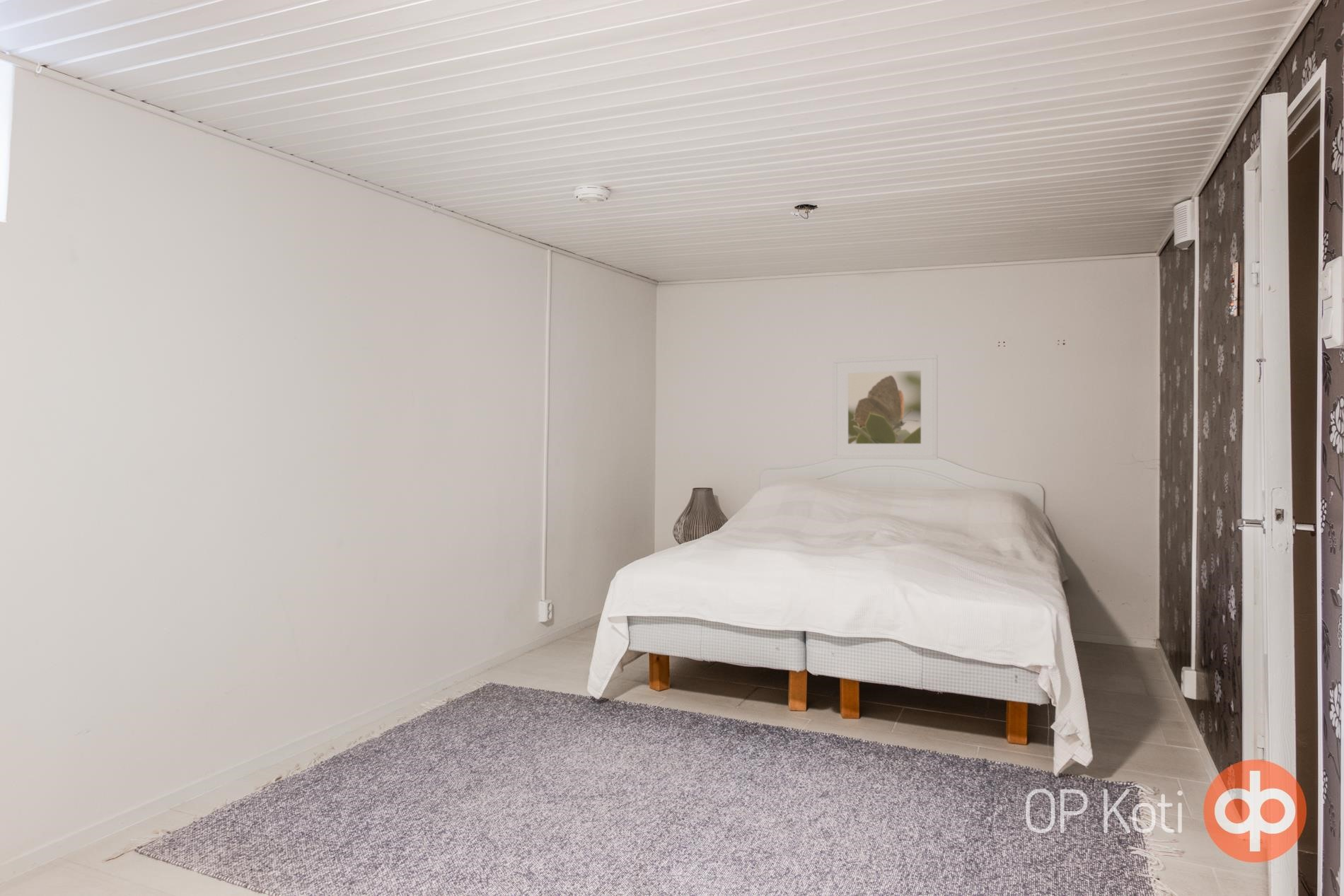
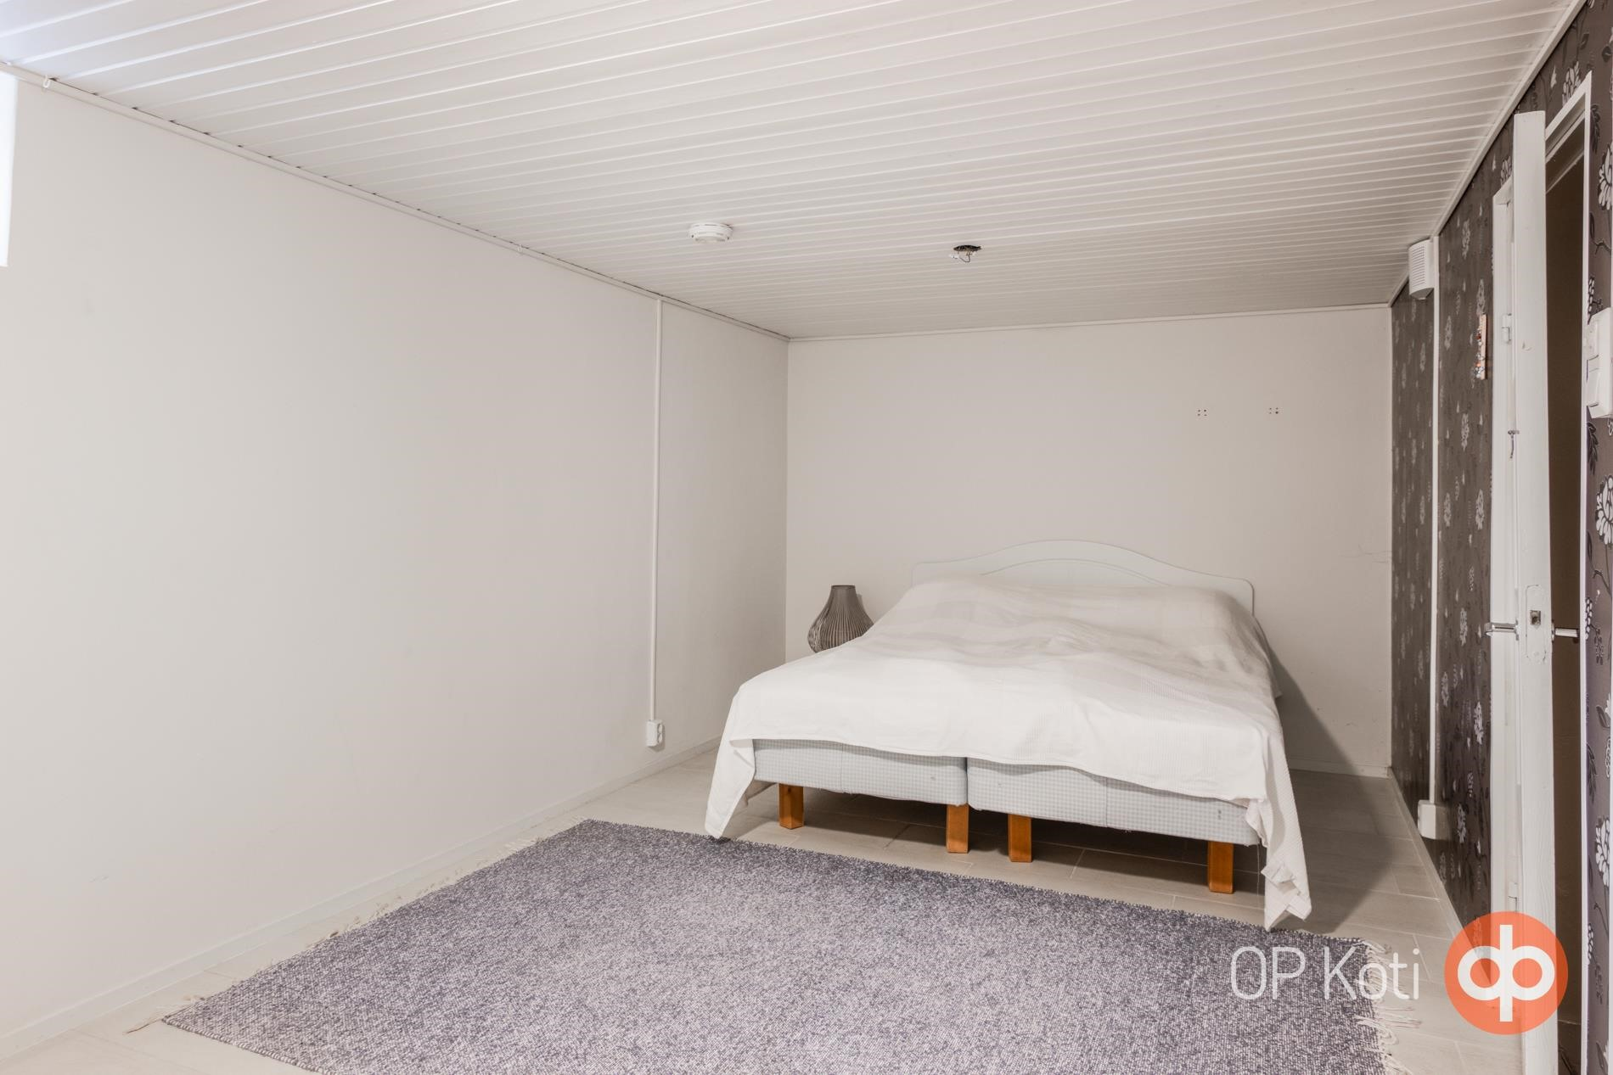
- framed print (884, 407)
